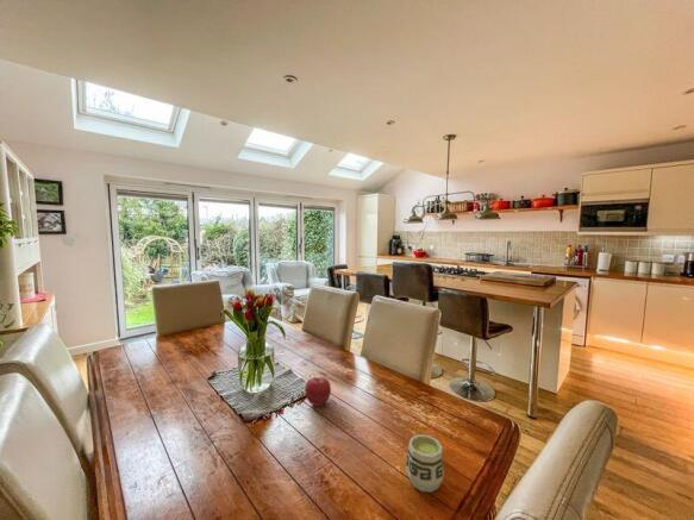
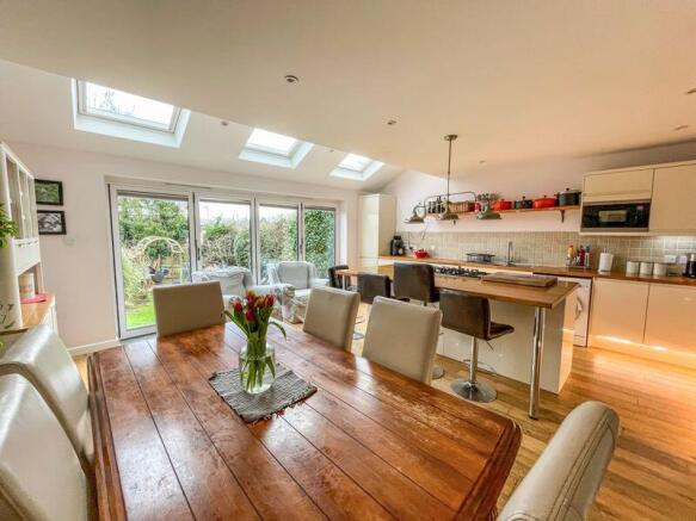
- apple (318, 390)
- cup (424, 463)
